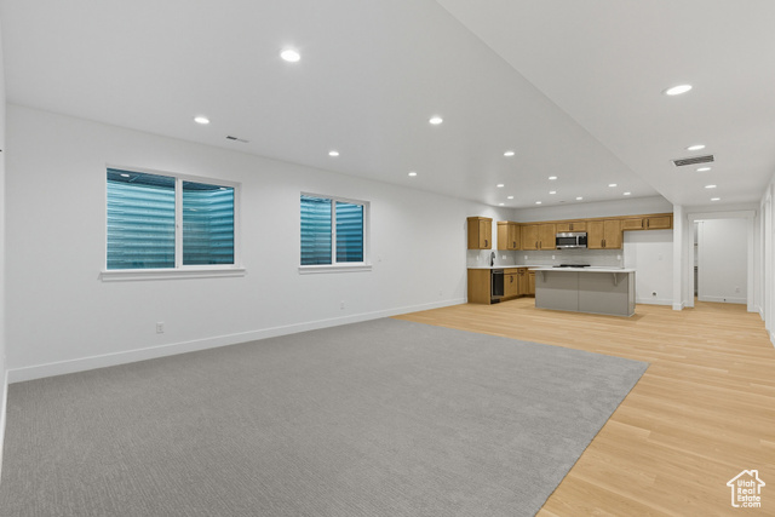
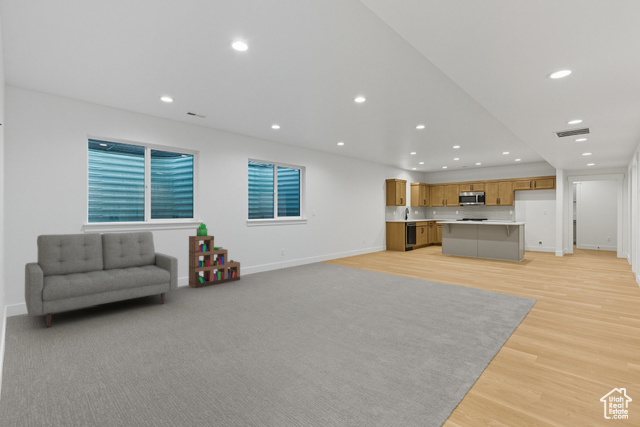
+ bookshelf (215, 252)
+ sofa (106, 270)
